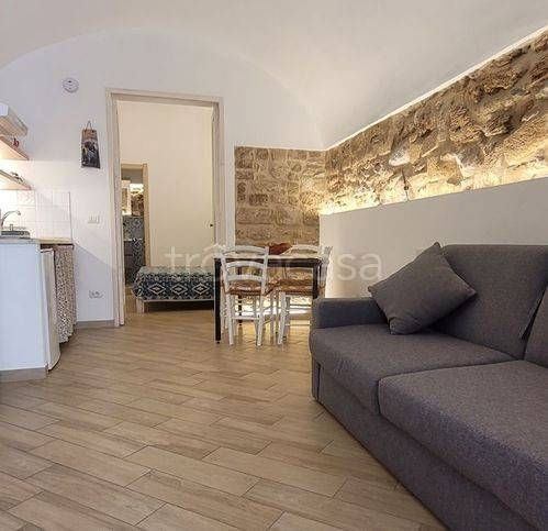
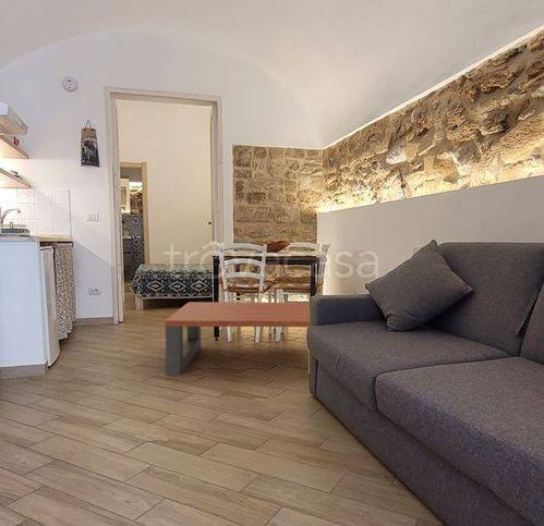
+ coffee table (252, 326)
